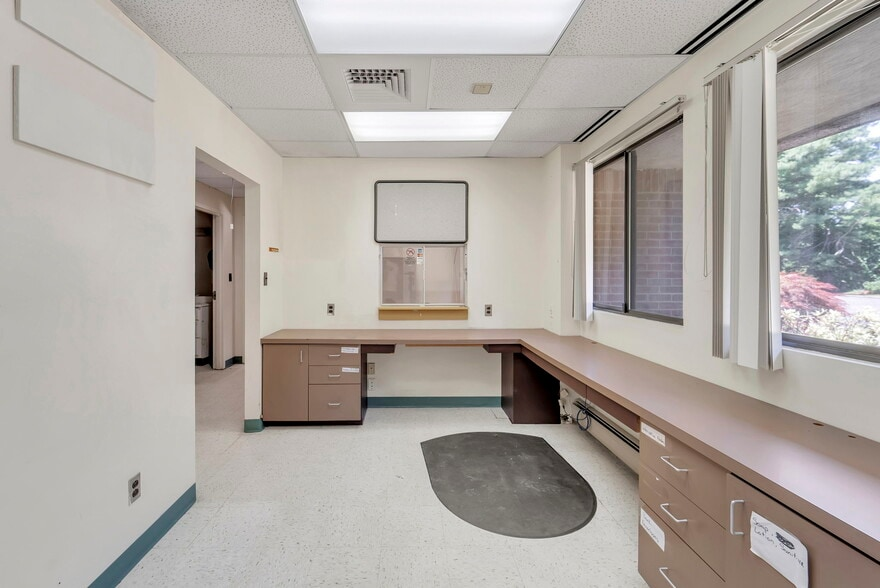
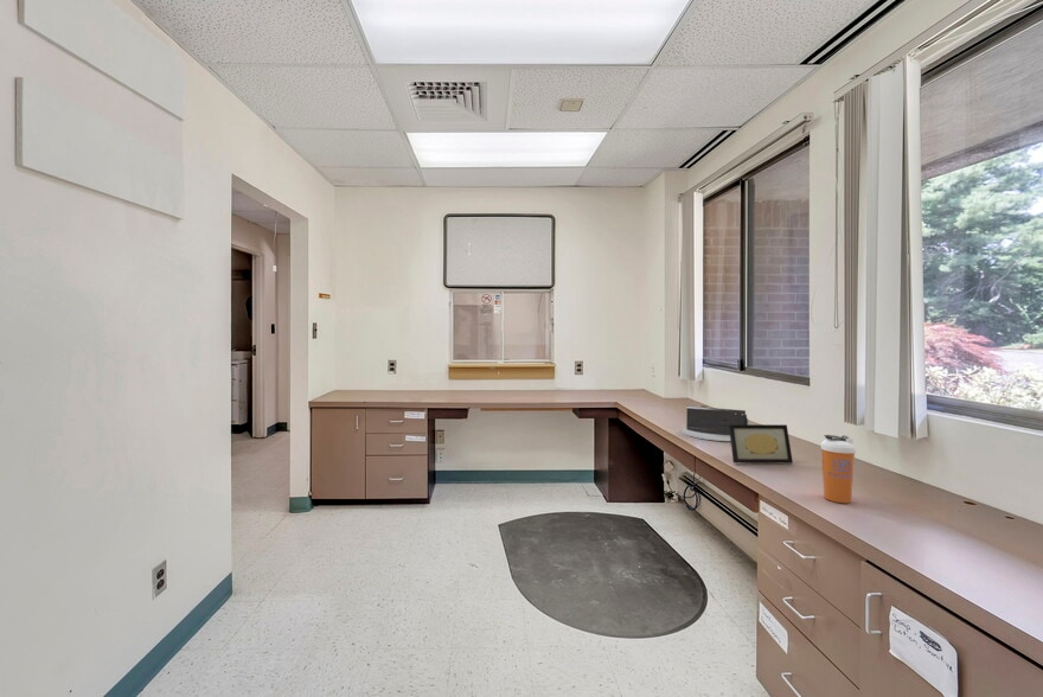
+ shaker bottle (837, 467)
+ desk organizer (717, 420)
+ picture frame (757, 442)
